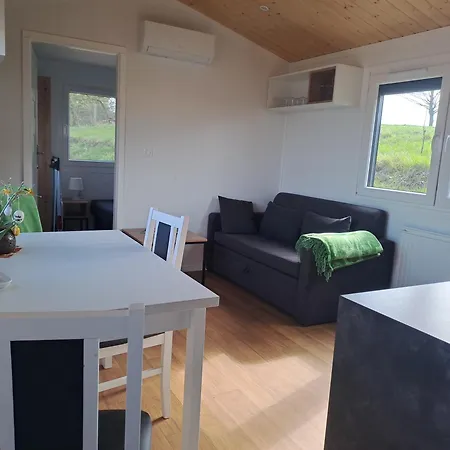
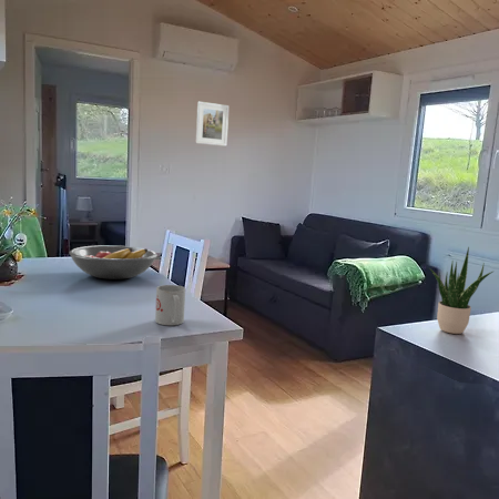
+ mug (172, 306)
+ fruit bowl (113, 261)
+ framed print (212, 124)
+ potted plant (458, 289)
